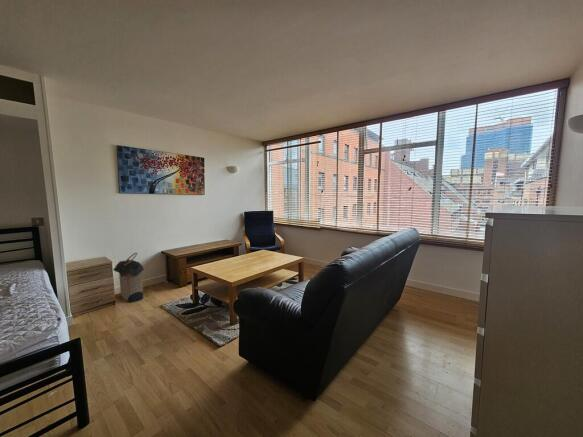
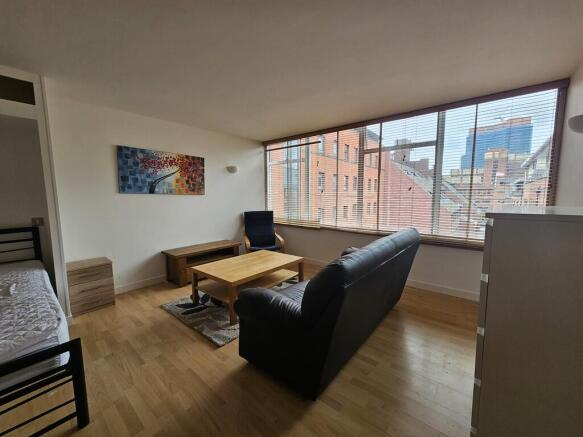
- laundry hamper (129, 275)
